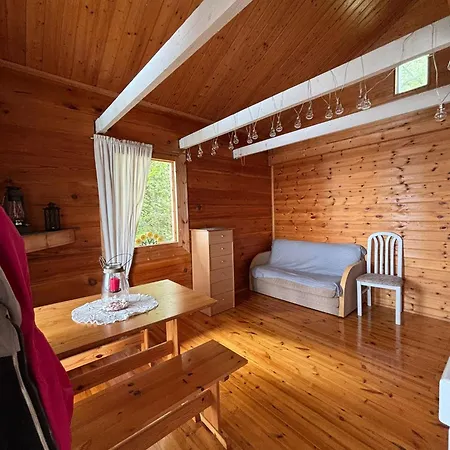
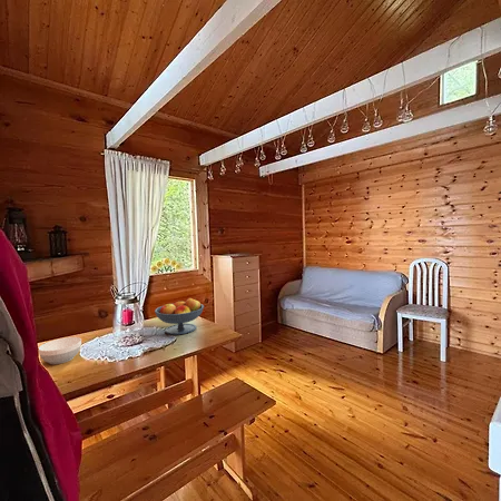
+ fruit bowl (179, 314)
+ bowl (60, 351)
